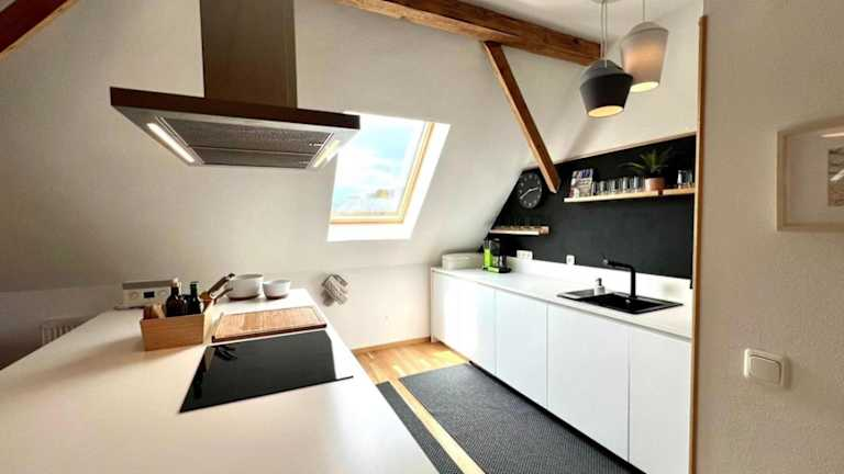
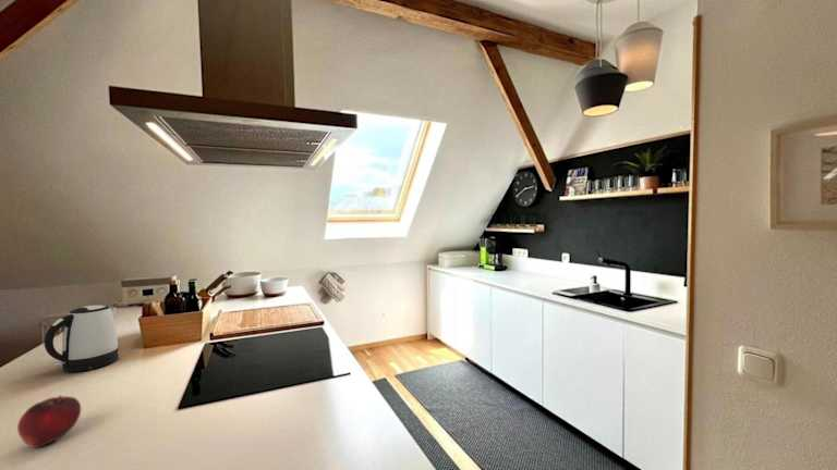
+ fruit (50, 419)
+ kettle (83, 336)
